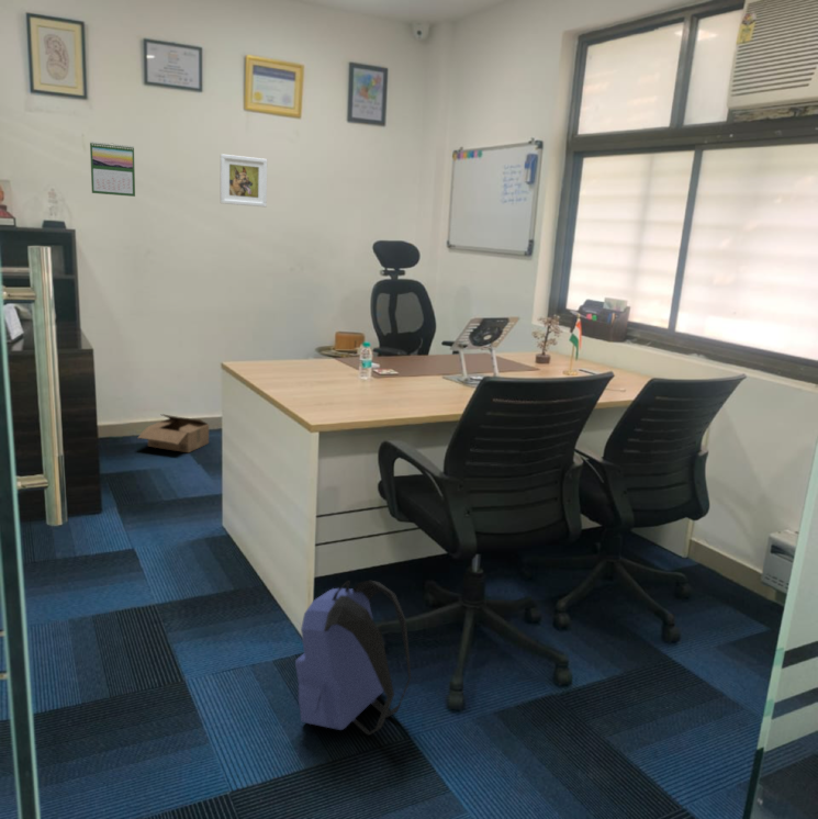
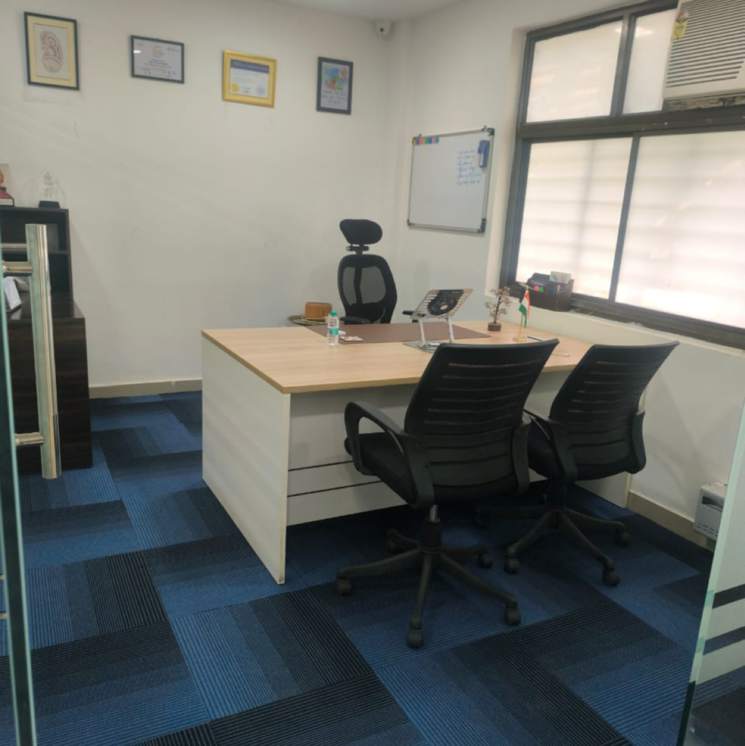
- calendar (112, 168)
- cardboard box (173, 433)
- backpack (359, 652)
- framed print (244, 181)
